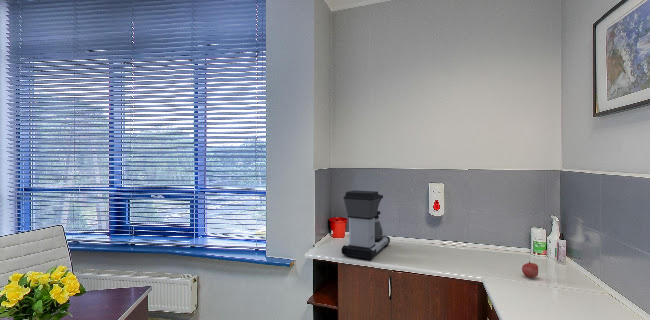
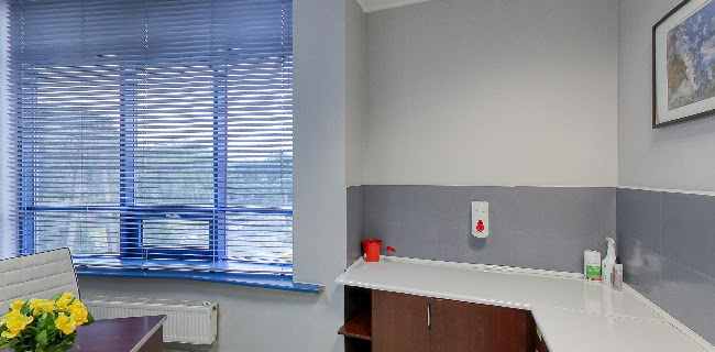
- coffee maker (367, 220)
- apple (530, 269)
